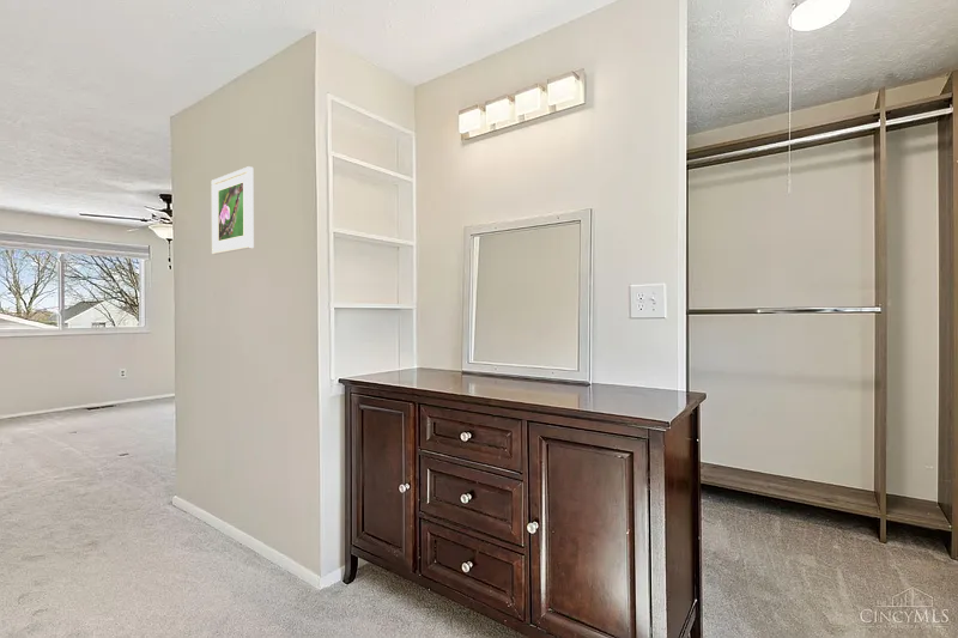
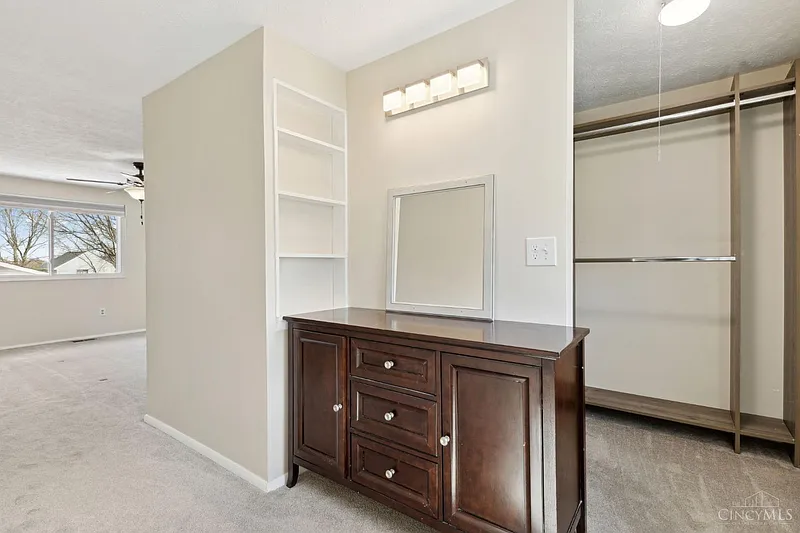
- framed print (231, 212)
